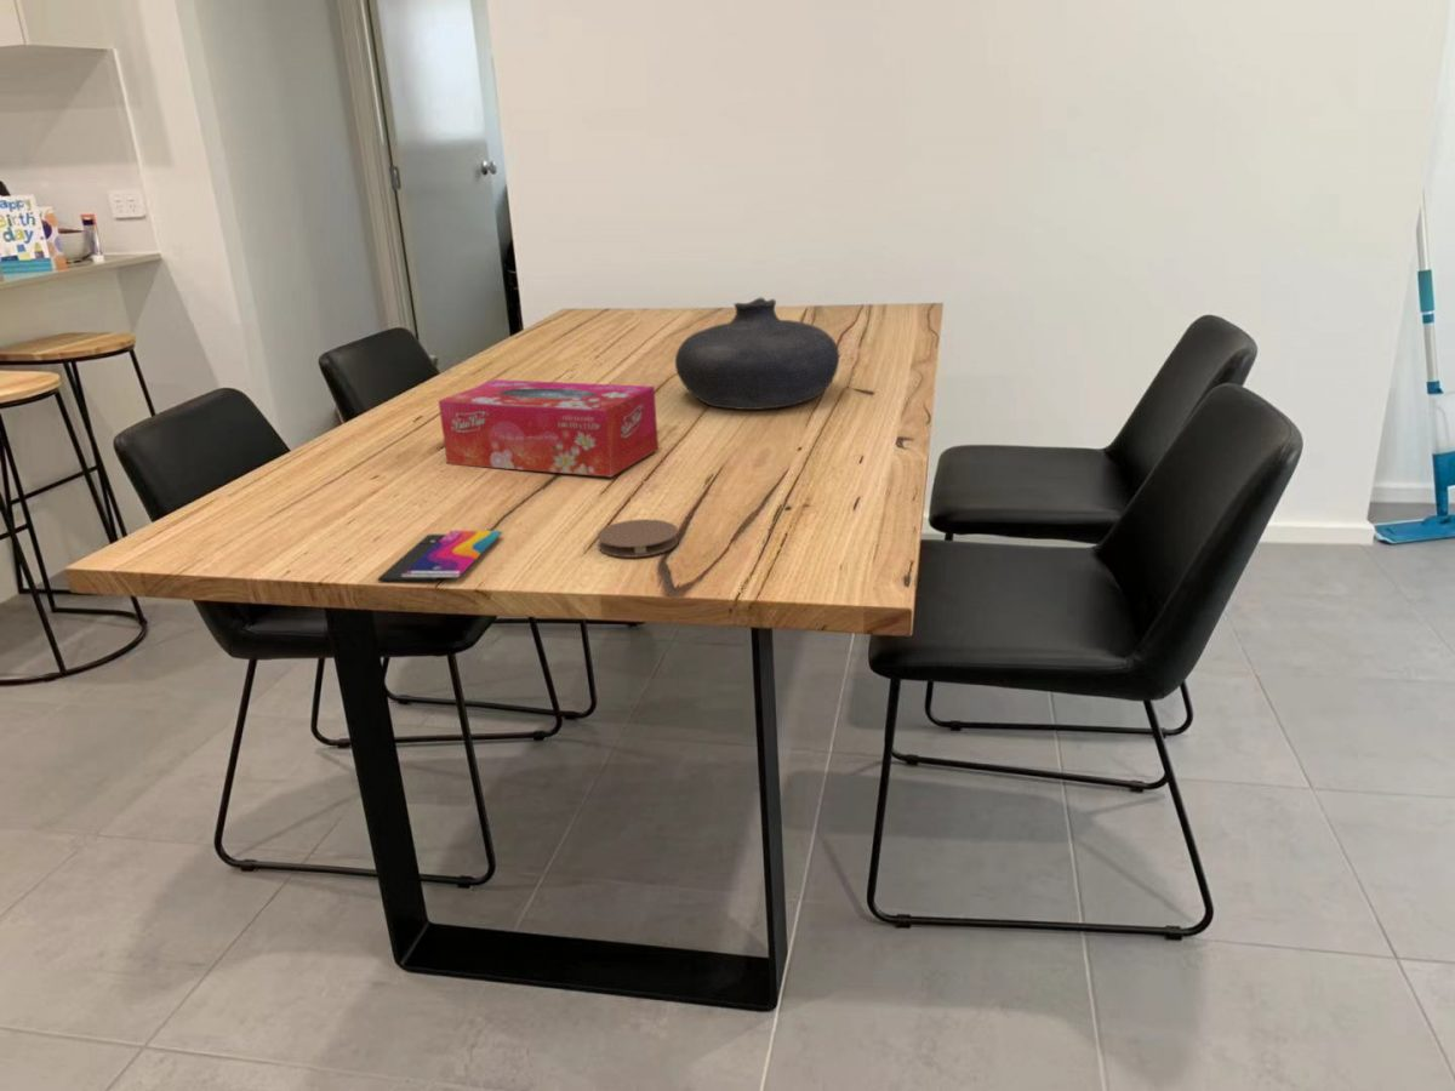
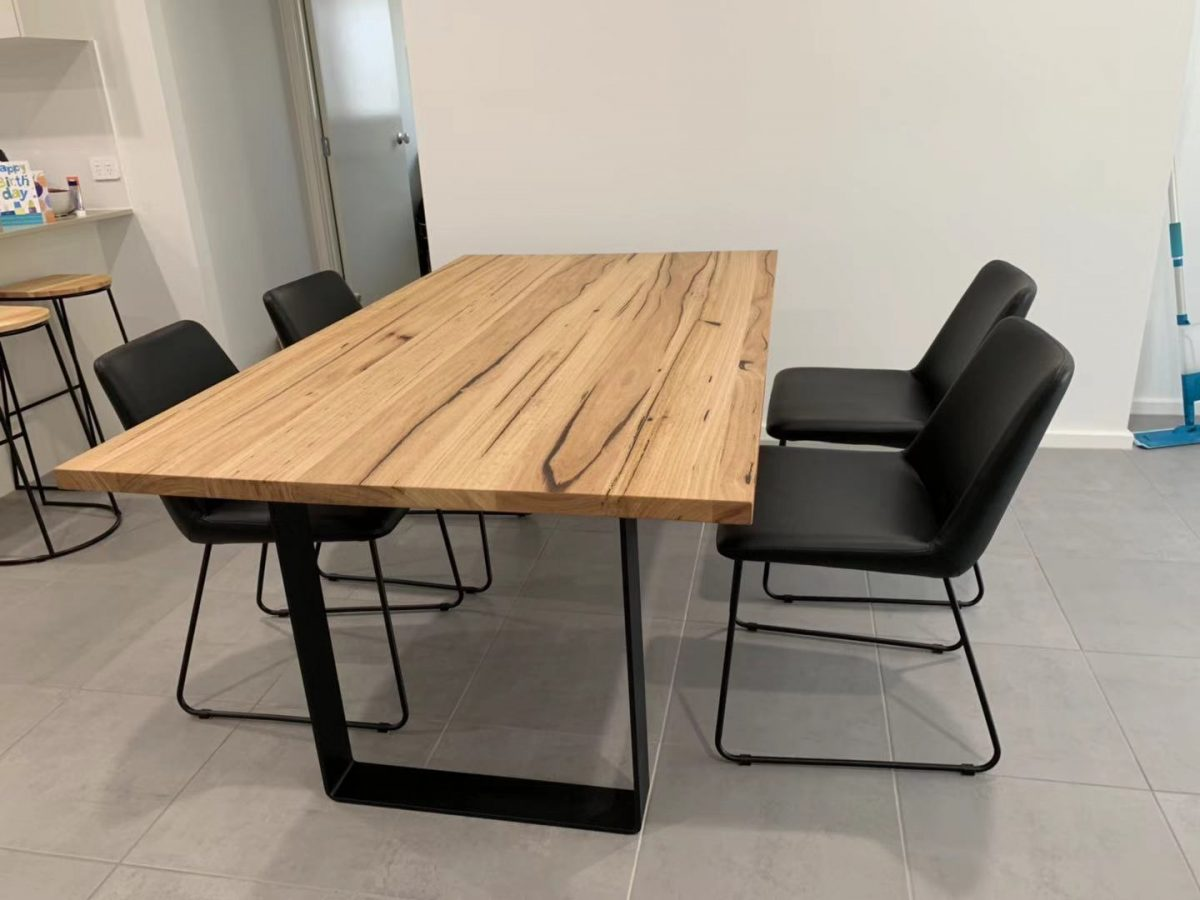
- coaster (638, 537)
- vase (755, 348)
- tissue box (549, 424)
- smartphone (443, 554)
